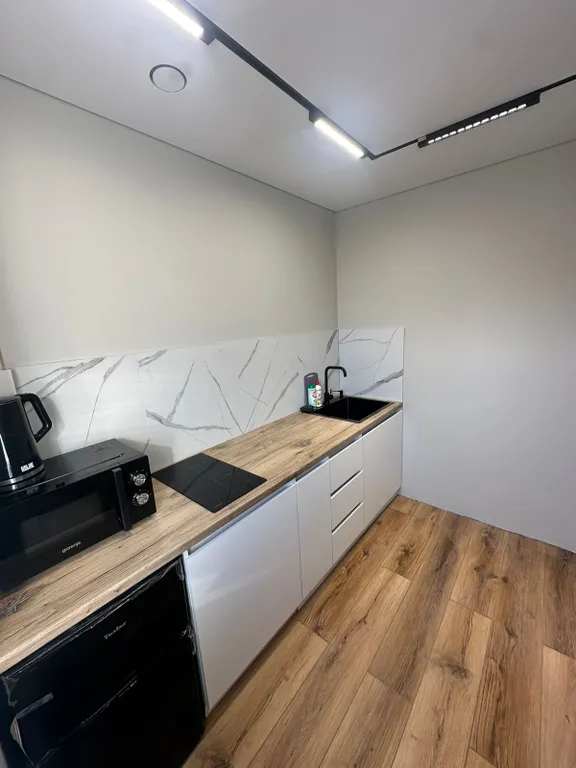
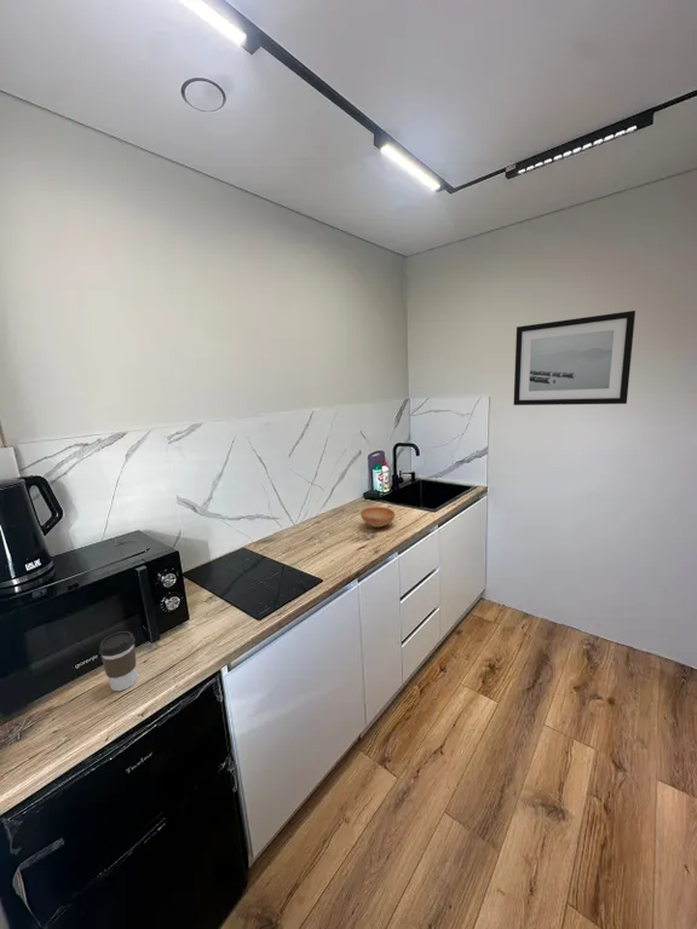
+ bowl (378, 518)
+ wall art (568, 363)
+ coffee cup (120, 660)
